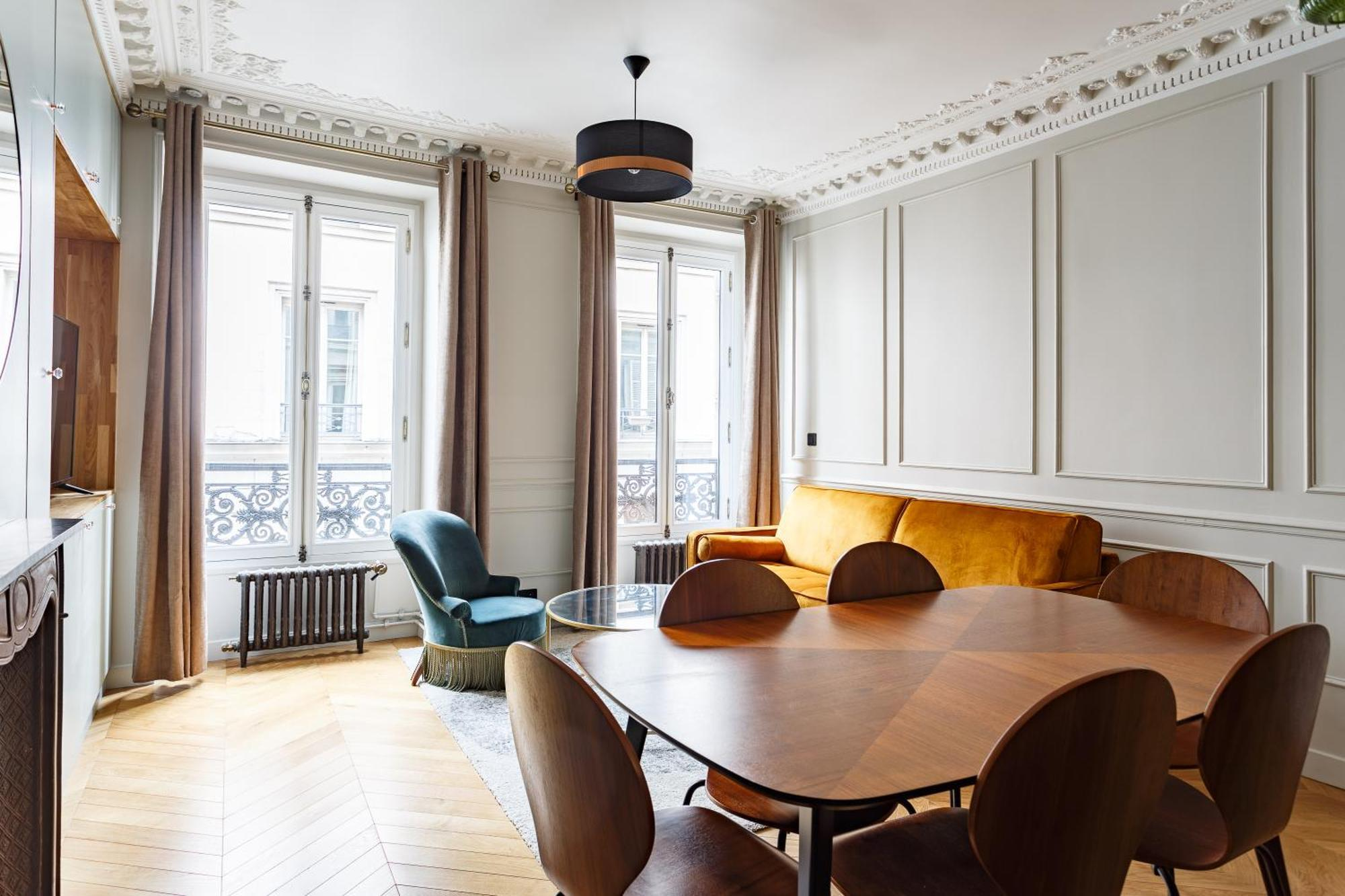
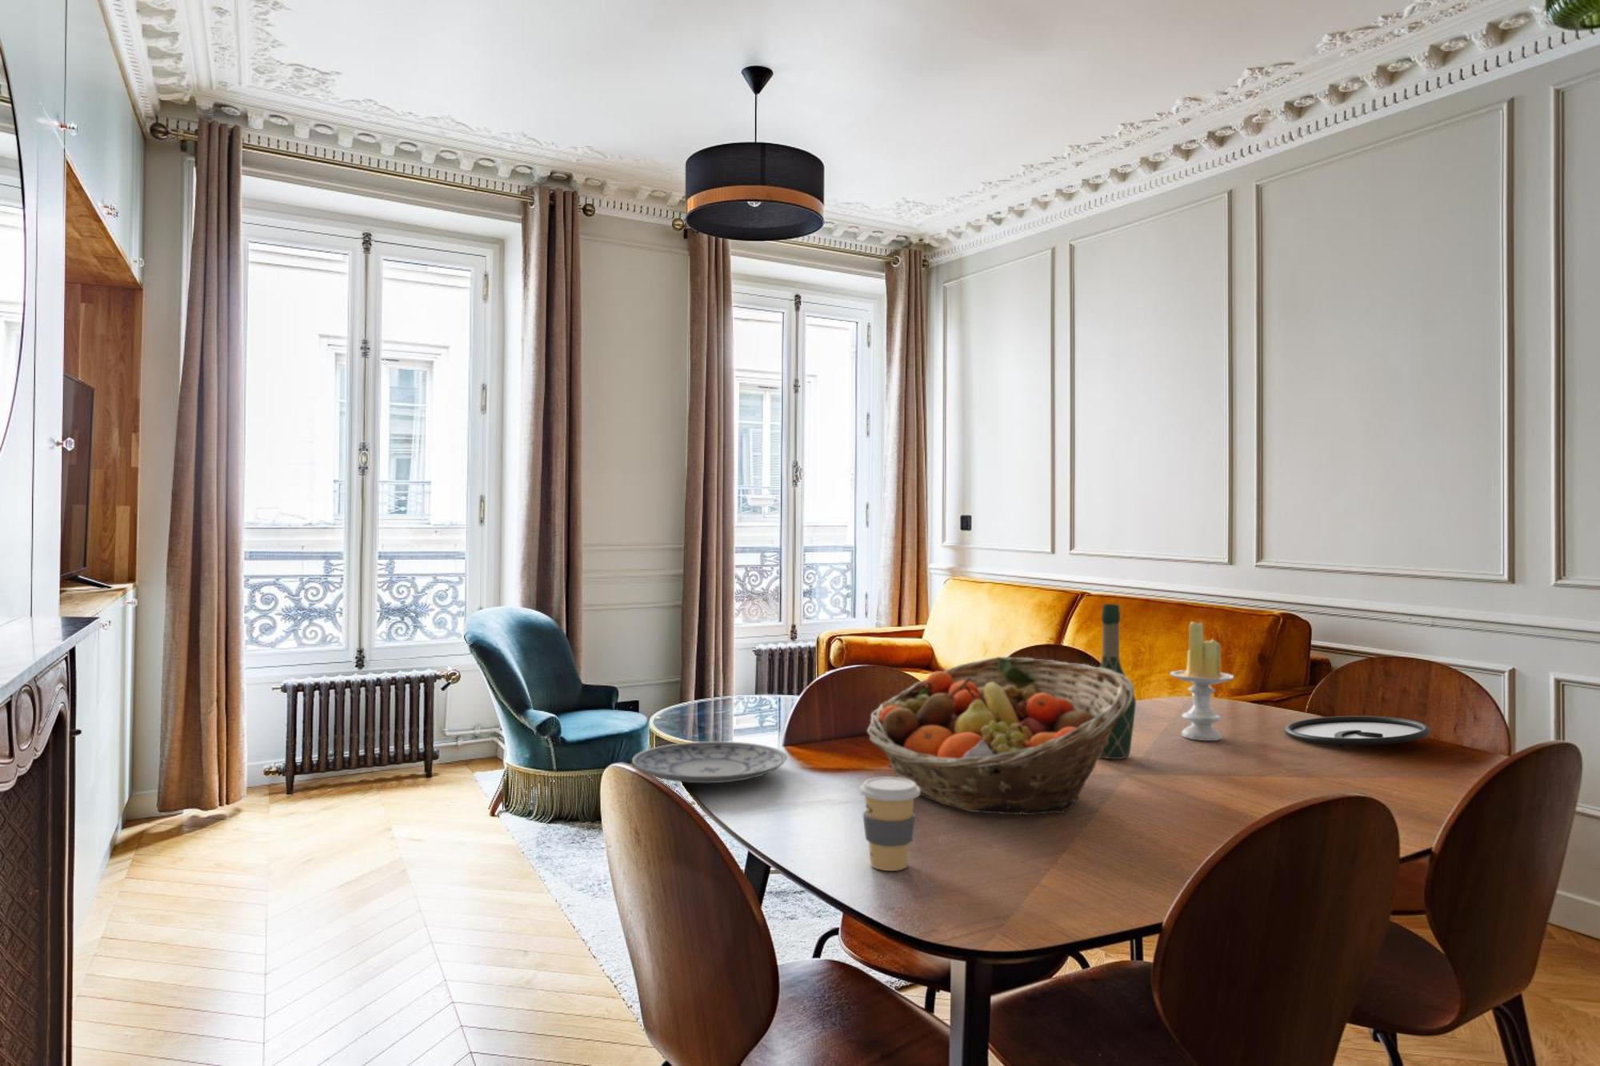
+ plate (710, 765)
+ wine bottle (1110, 682)
+ candle (1200, 678)
+ coffee cup (889, 823)
+ plate (1355, 729)
+ fruit basket (993, 727)
